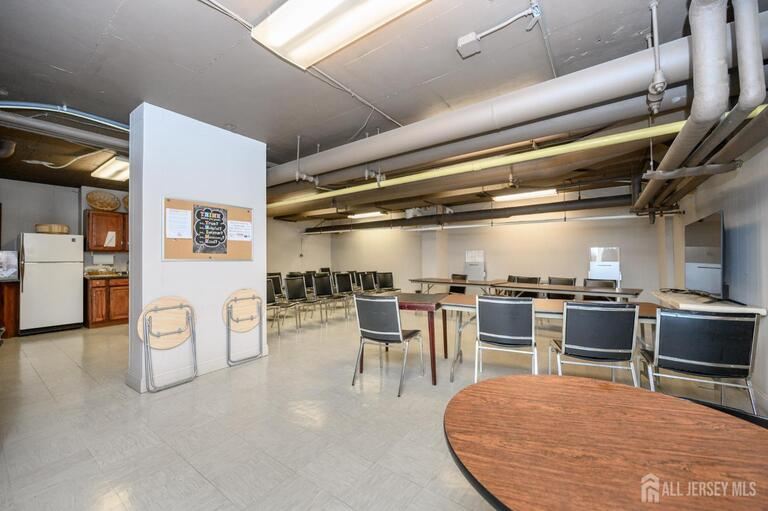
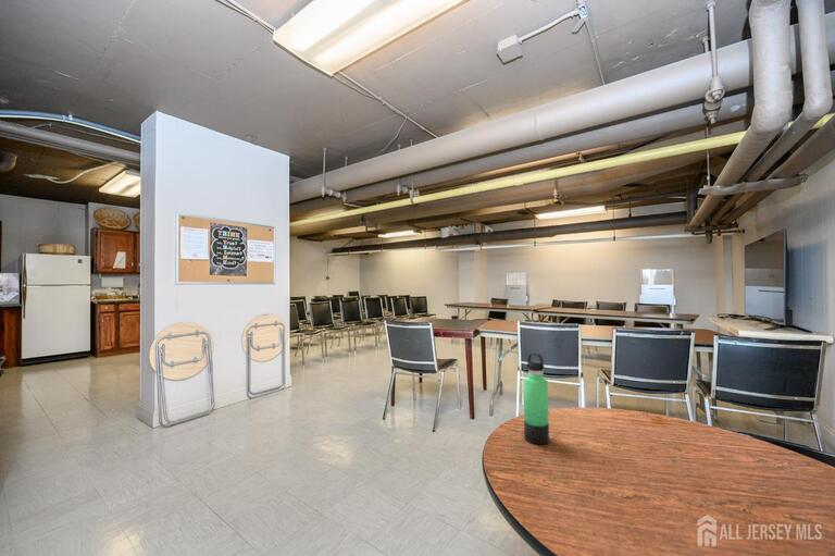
+ thermos bottle (536, 395)
